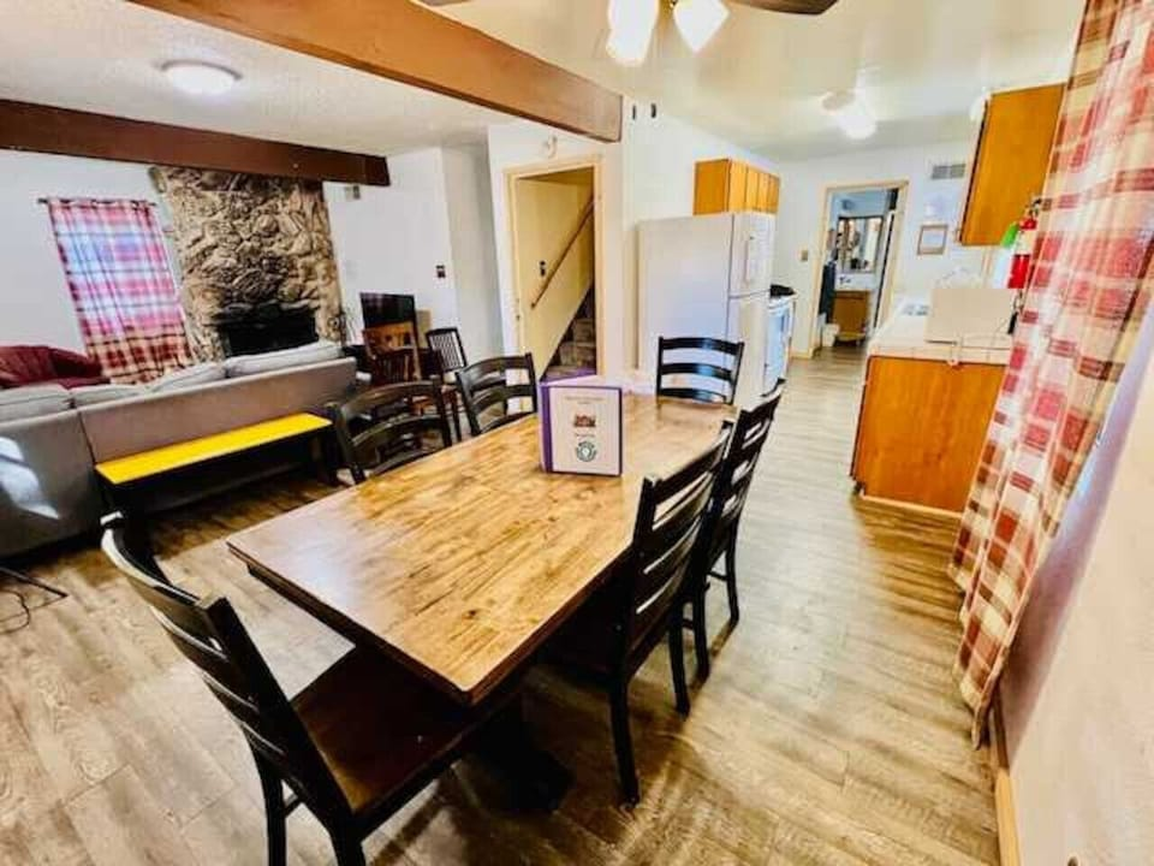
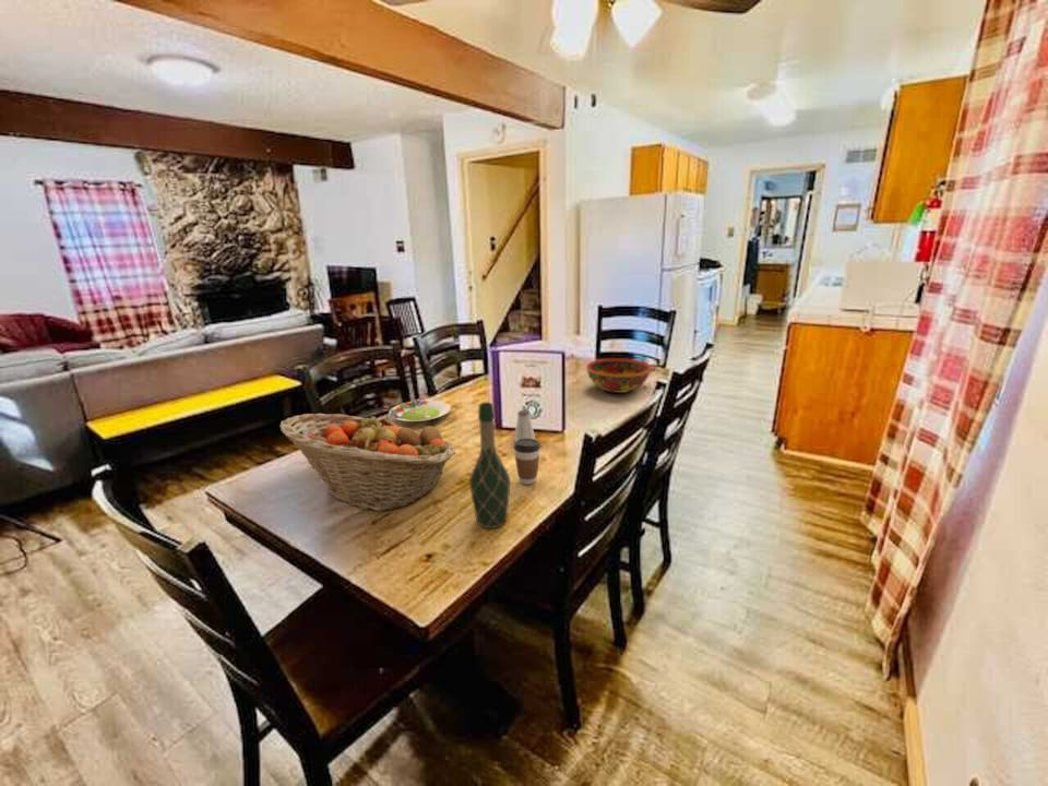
+ fruit basket (371, 449)
+ bowl (617, 377)
+ coffee cup (527, 461)
+ salad plate (420, 412)
+ wine bottle (488, 465)
+ saltshaker (524, 426)
